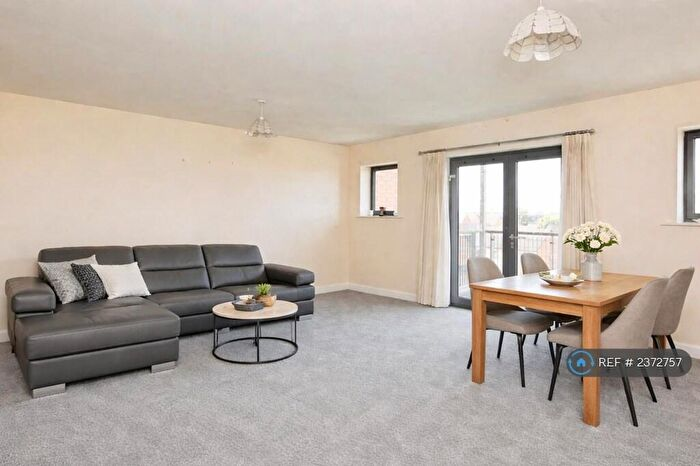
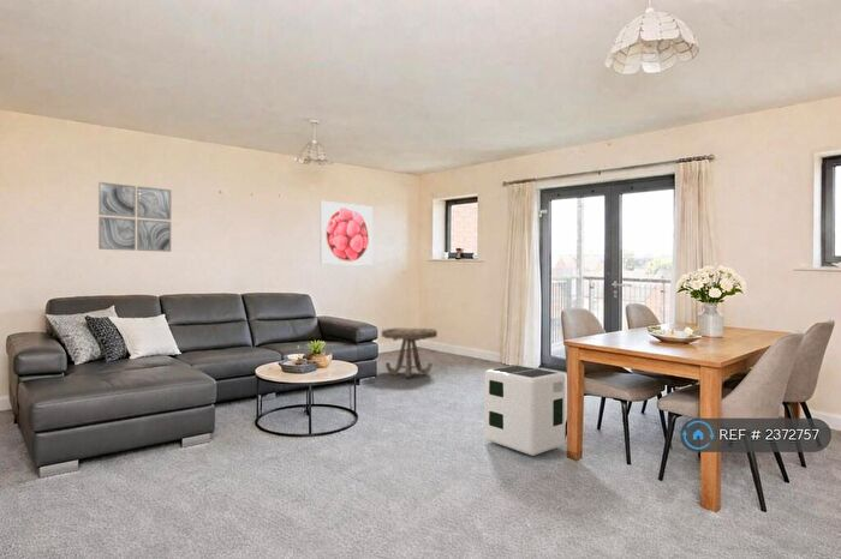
+ wall art (137, 220)
+ air purifier (524, 408)
+ side table (408, 351)
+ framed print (347, 234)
